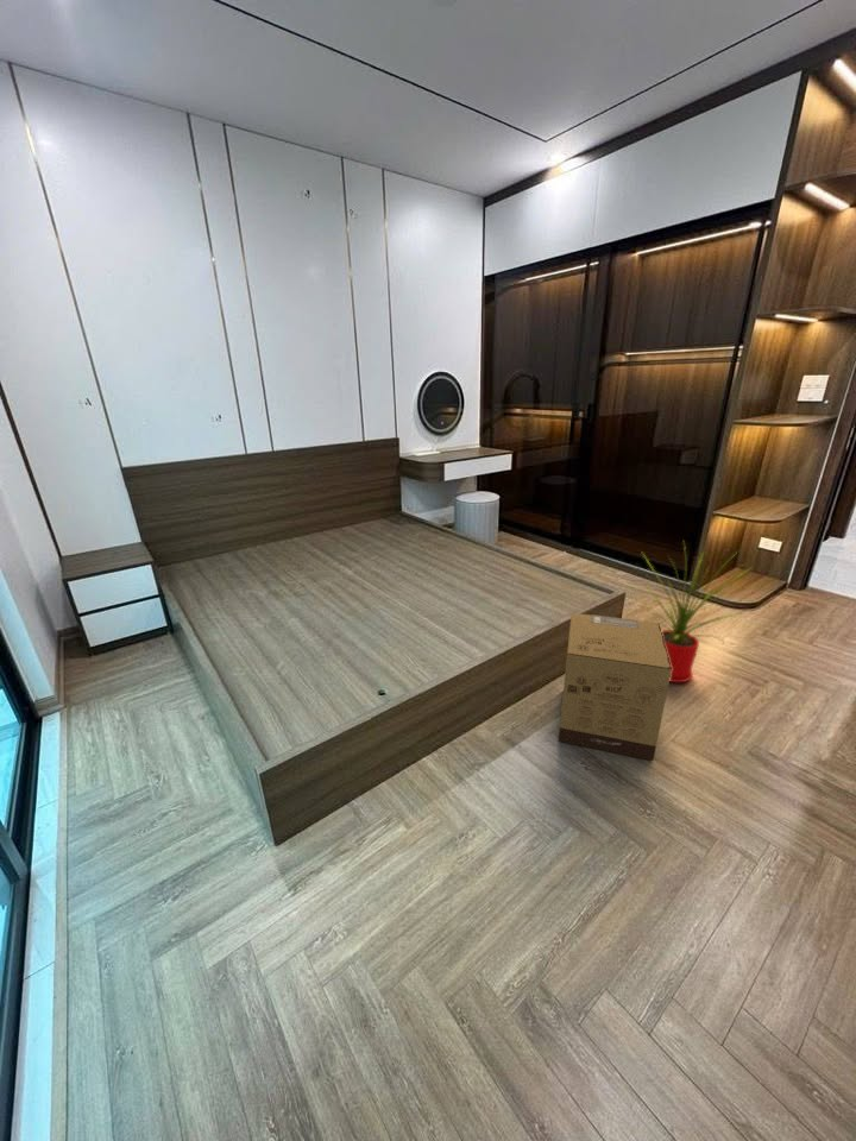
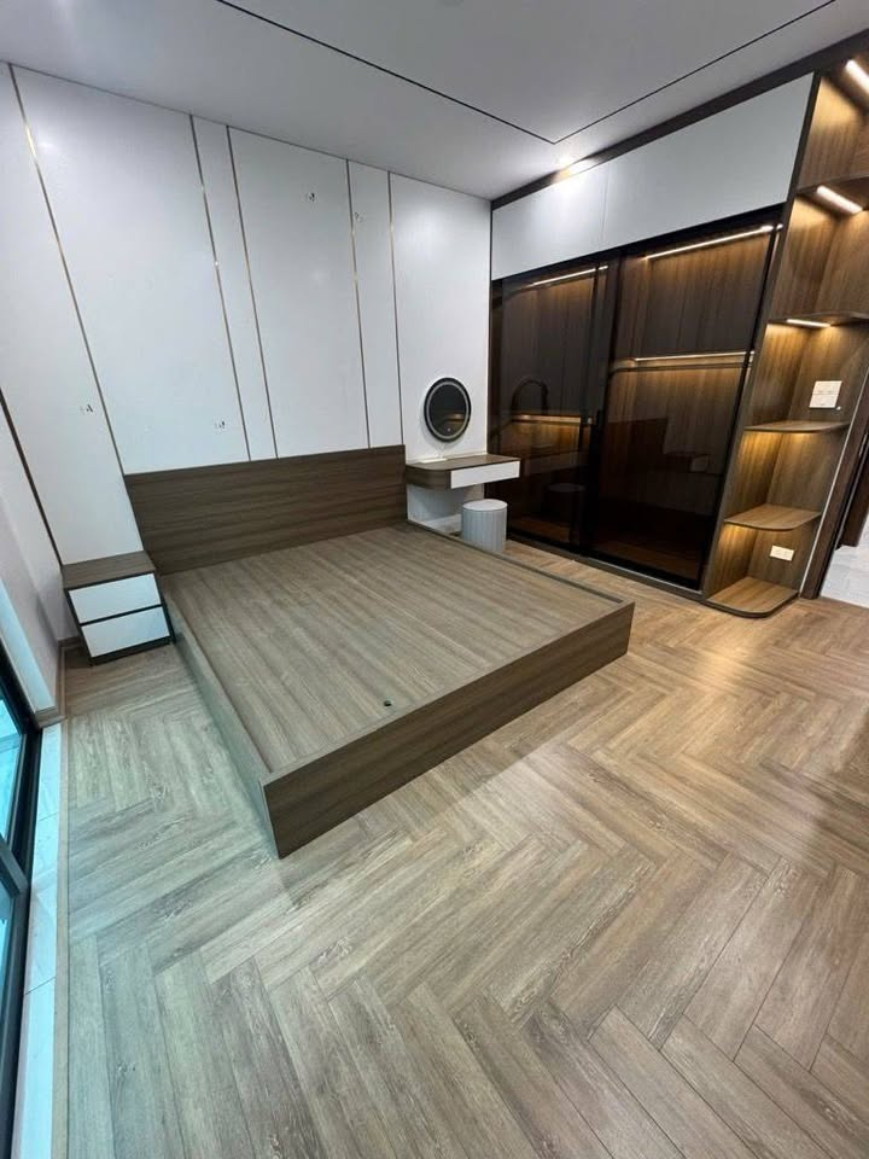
- house plant (680, 614)
- cardboard box (609, 681)
